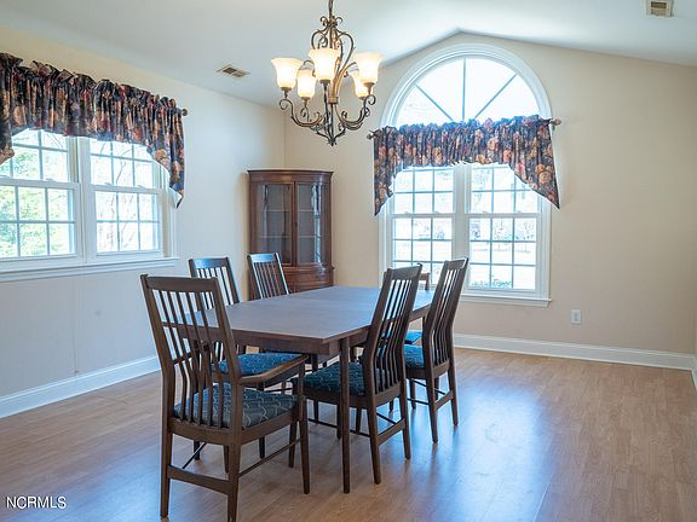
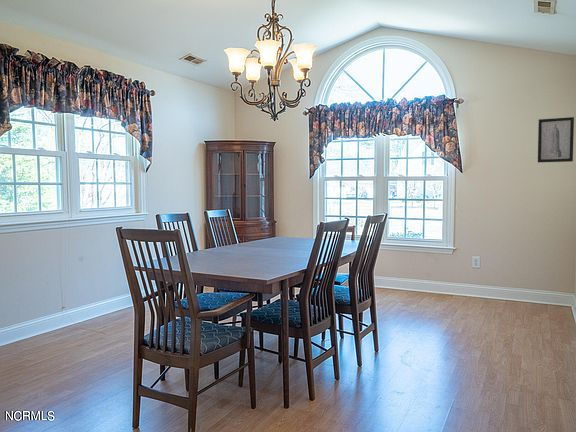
+ wall art (555, 140)
